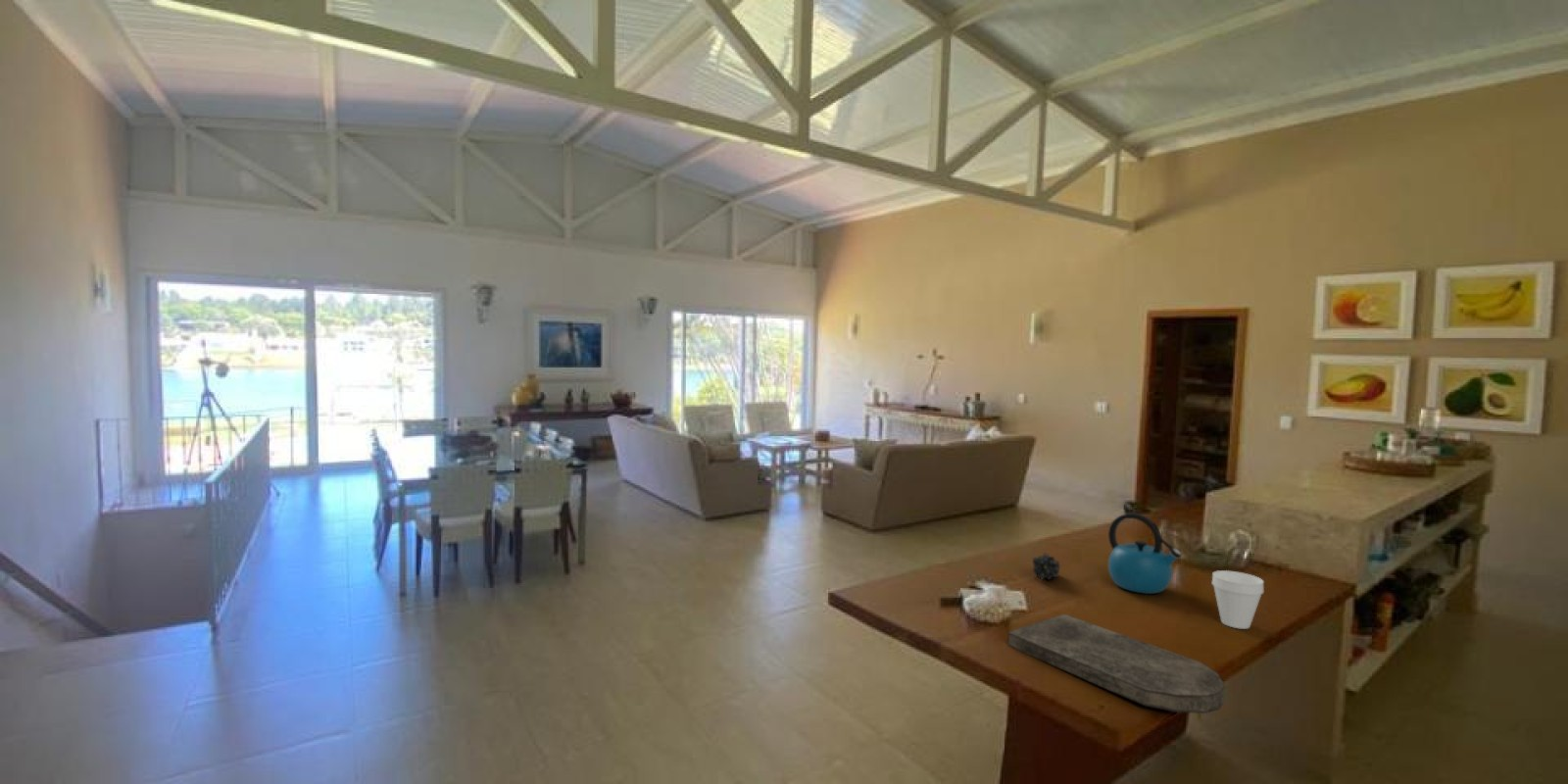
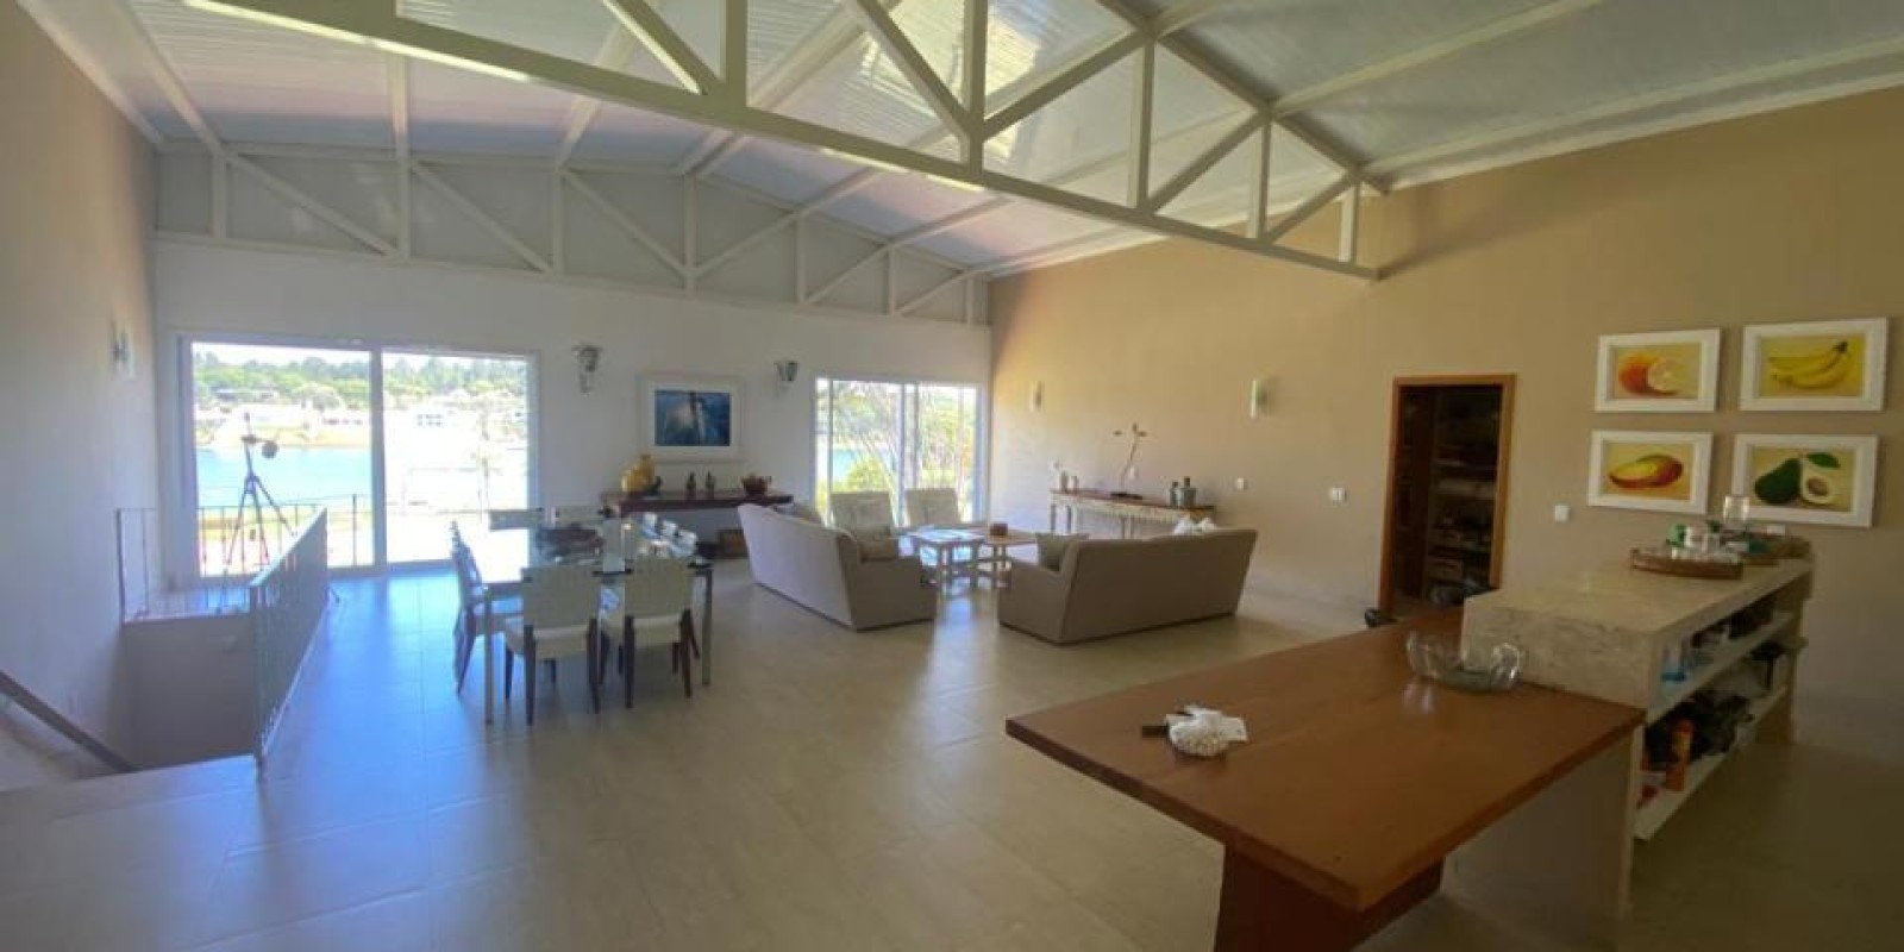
- cutting board (1117, 661)
- kettle (1144, 552)
- cup (1236, 600)
- fruit (1050, 565)
